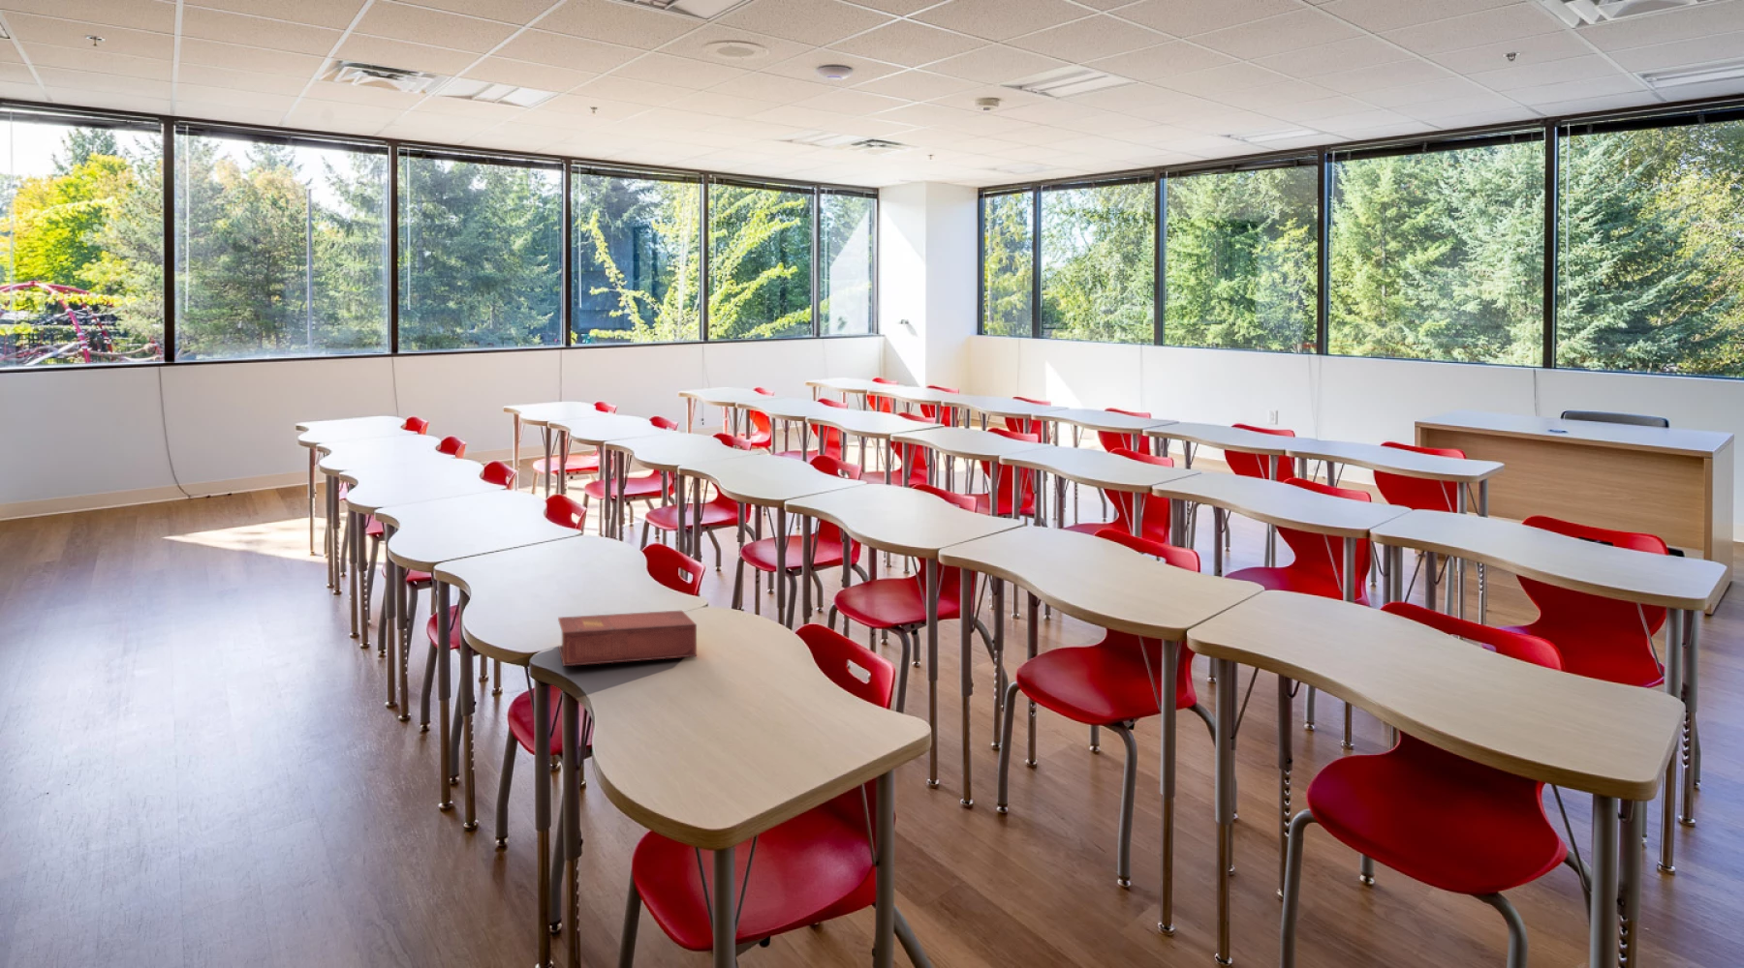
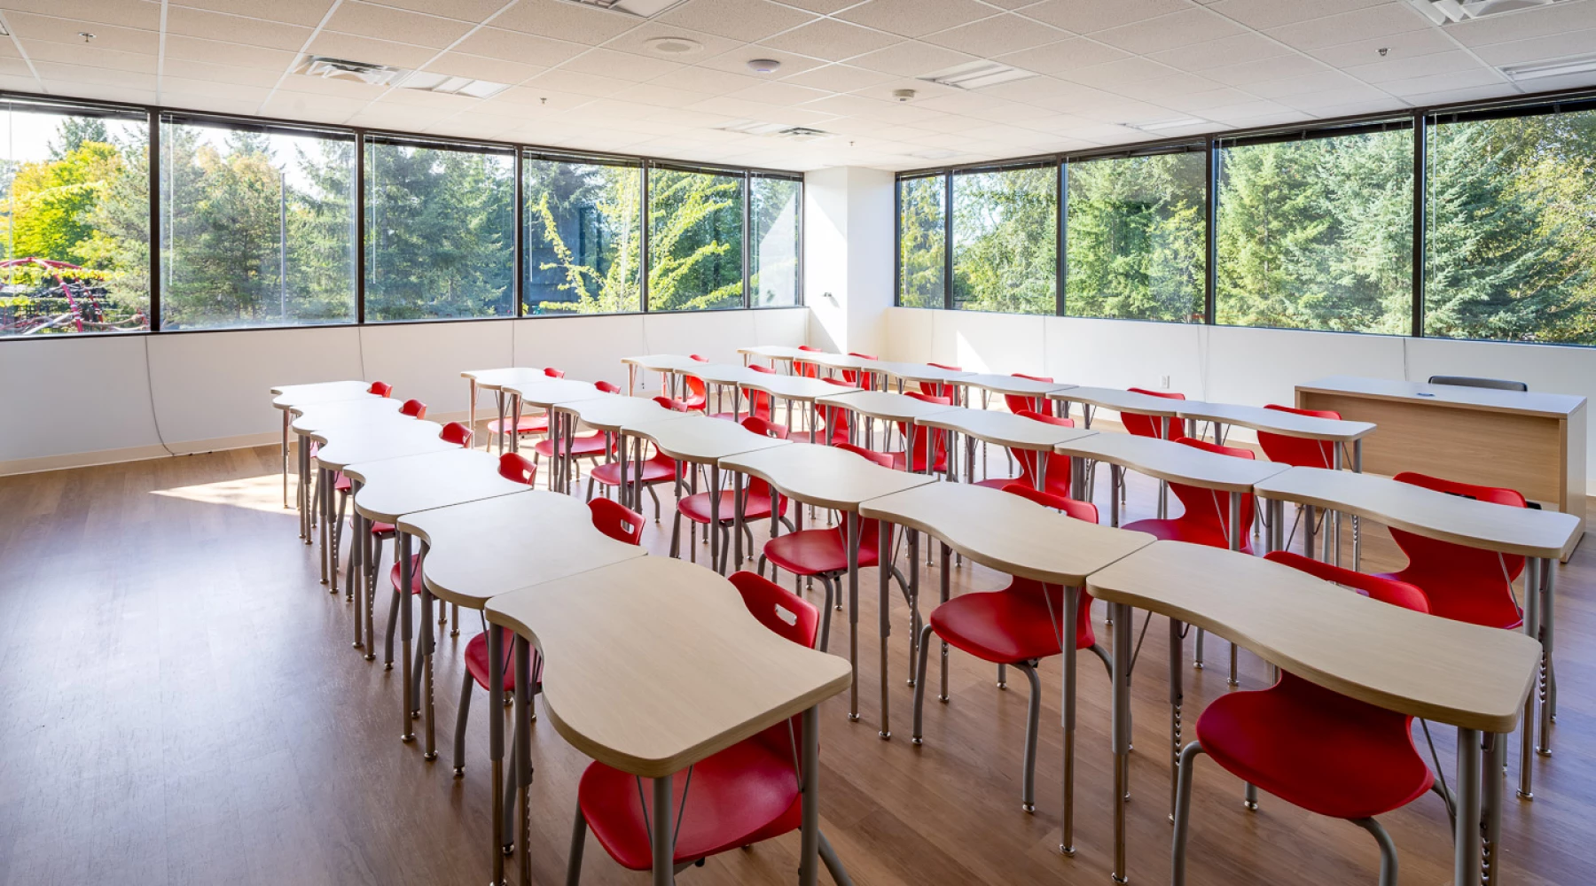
- book (626, 635)
